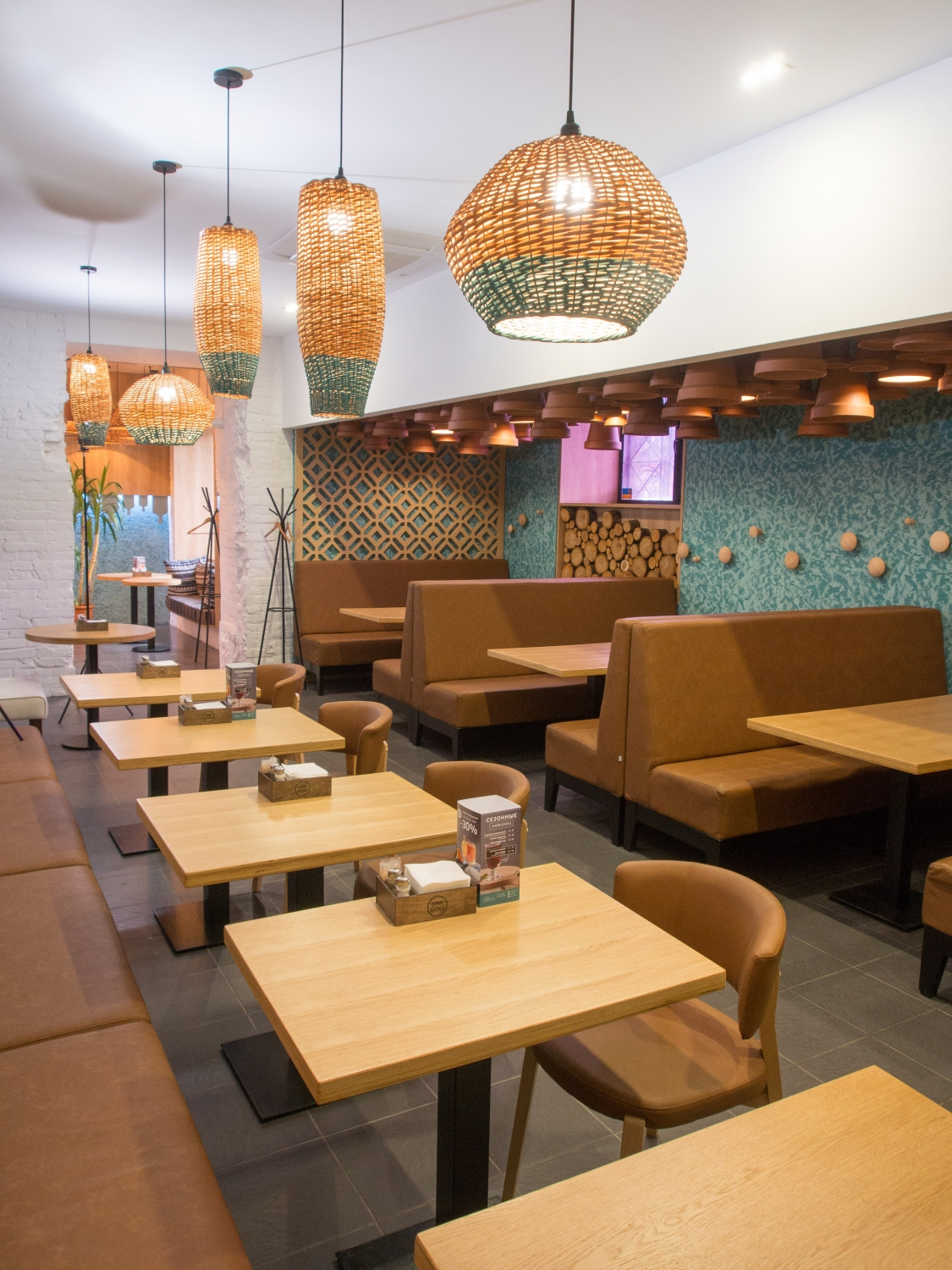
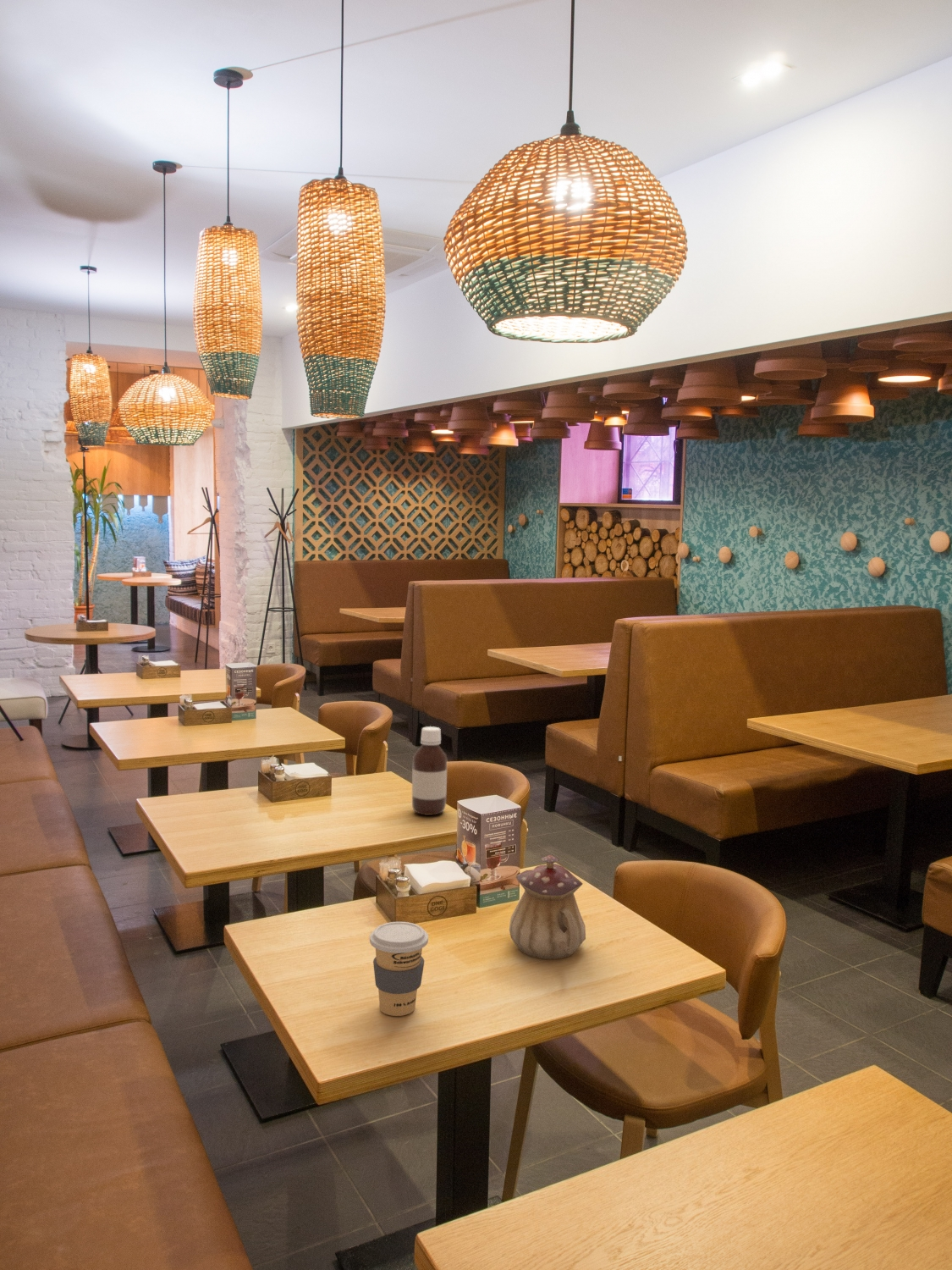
+ teapot (550, 903)
+ bottle (429, 770)
+ coffee cup (398, 969)
